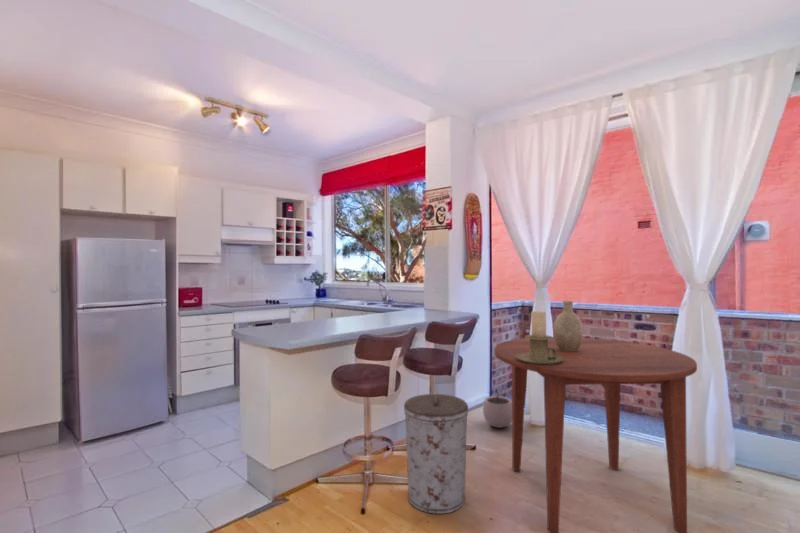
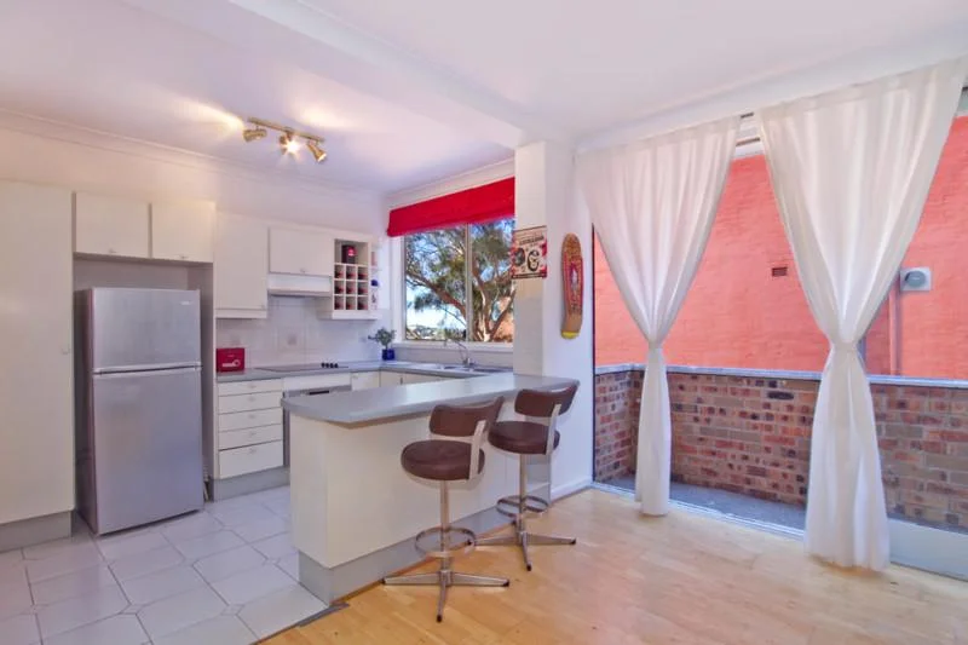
- candle holder (538, 335)
- trash can (436, 448)
- dining table (606, 421)
- plant pot (498, 407)
- decorative vase (568, 324)
